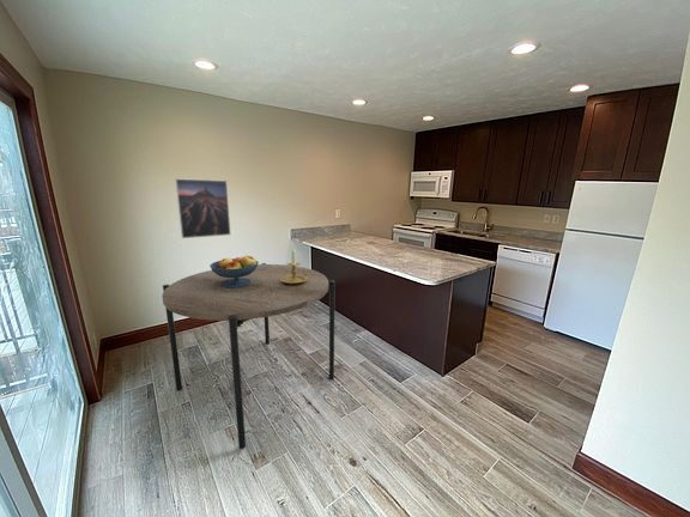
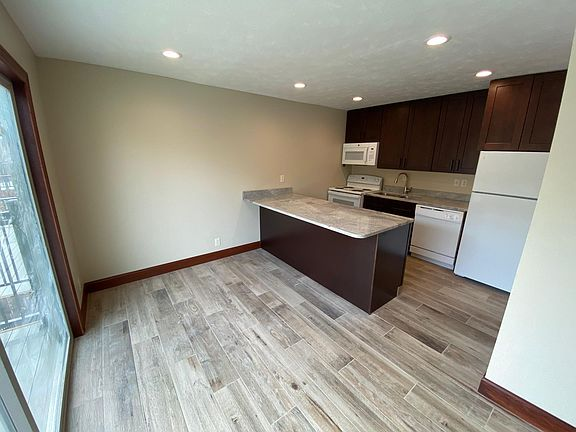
- fruit bowl (235, 269)
- candle holder (293, 264)
- dining table (265, 335)
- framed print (204, 208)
